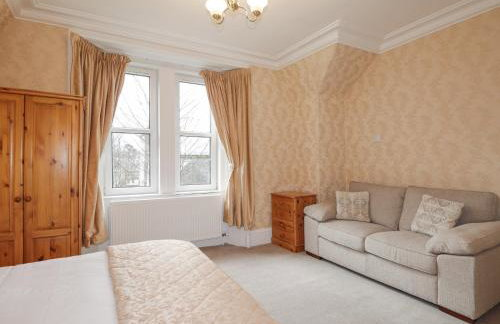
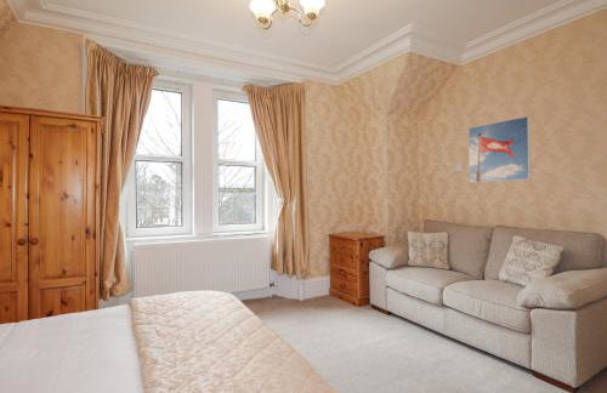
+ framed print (497, 152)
